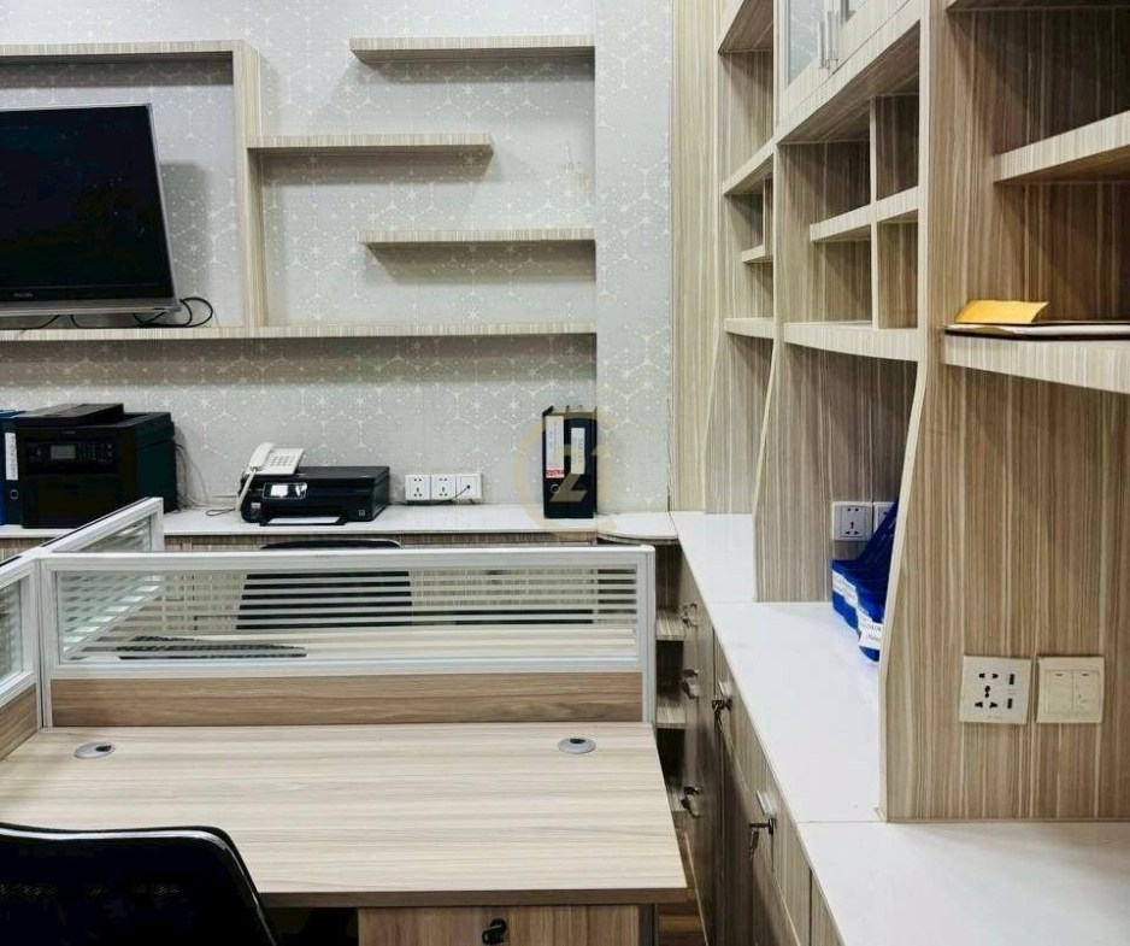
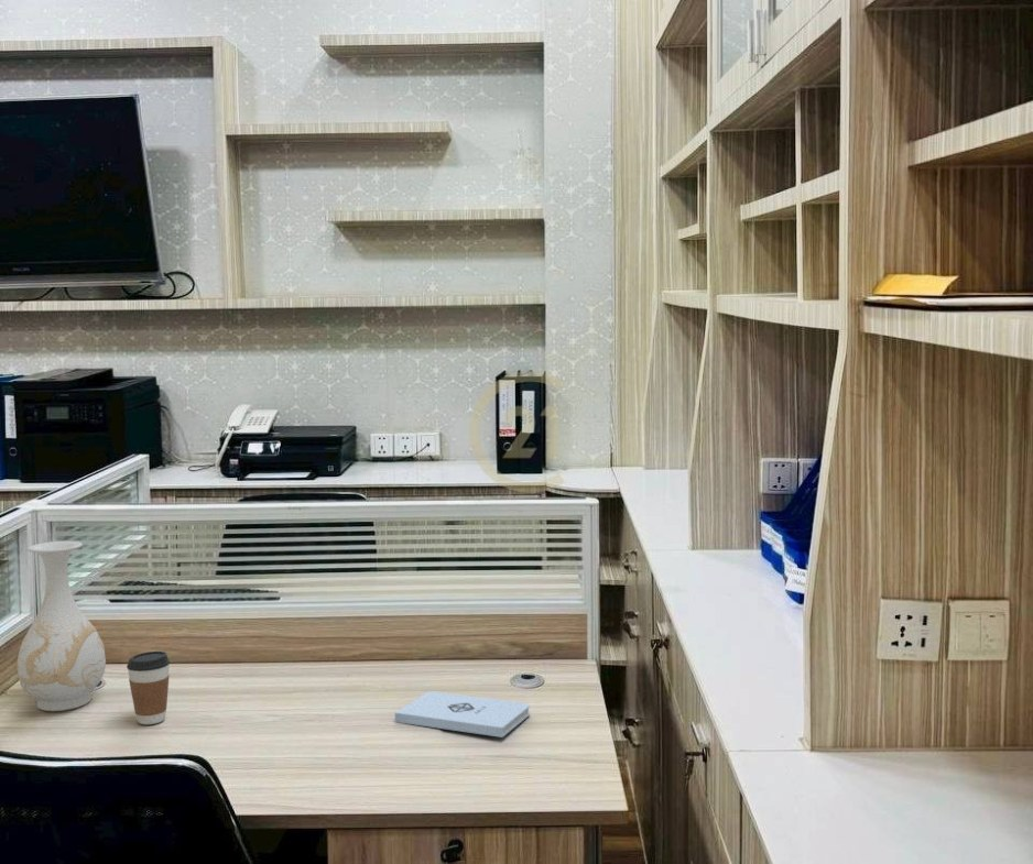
+ vase (59, 624)
+ notepad (464, 712)
+ coffee cup (149, 688)
